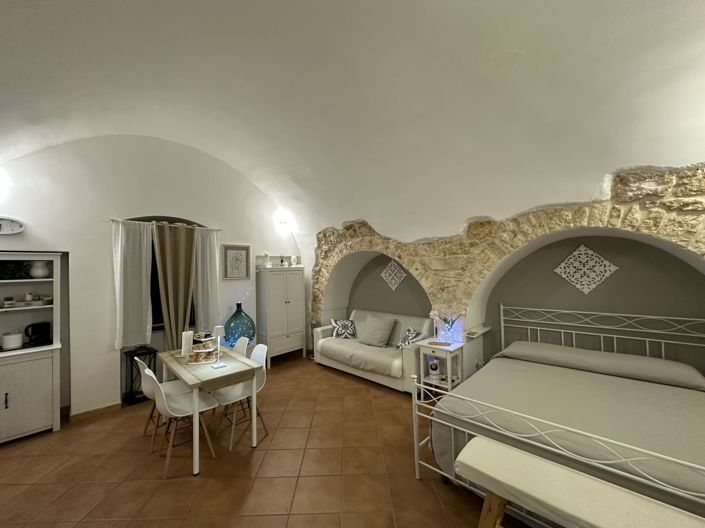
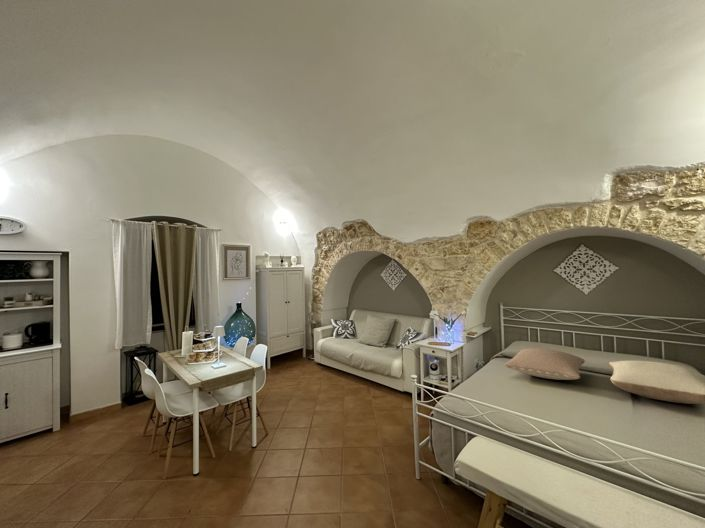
+ pillow (544, 363)
+ pillow (657, 381)
